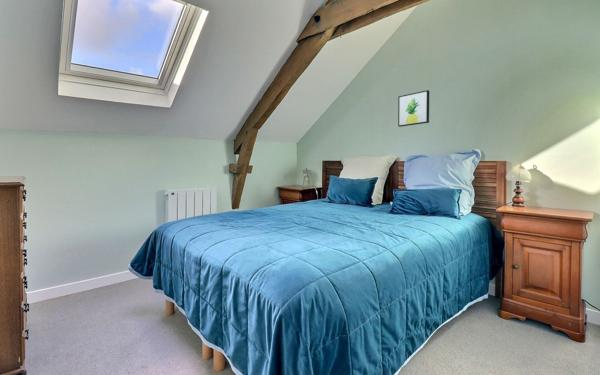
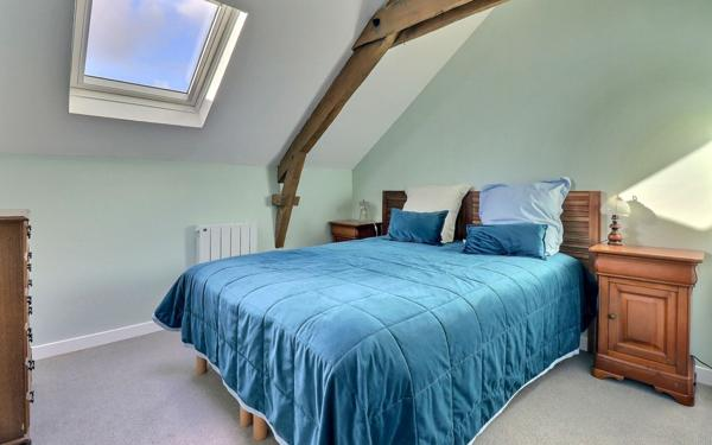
- wall art (413, 109)
